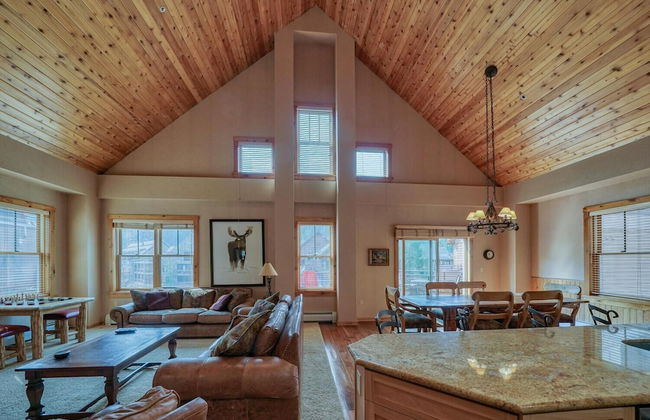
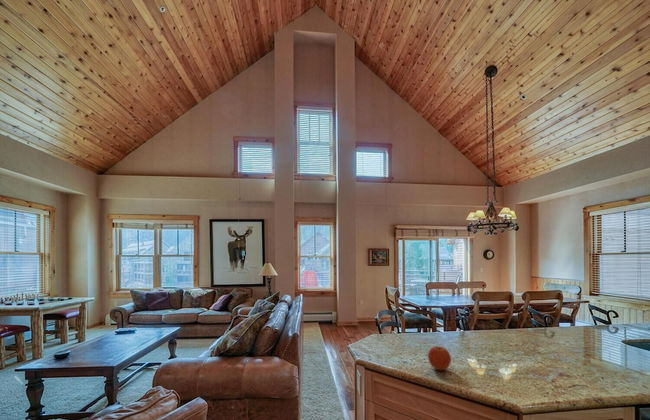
+ fruit (439, 357)
